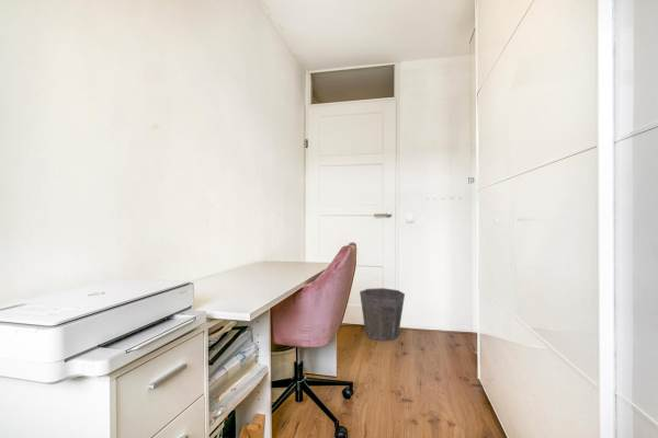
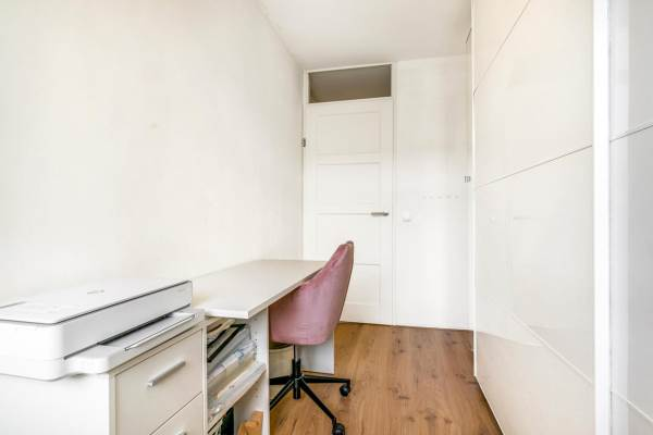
- waste bin (382, 313)
